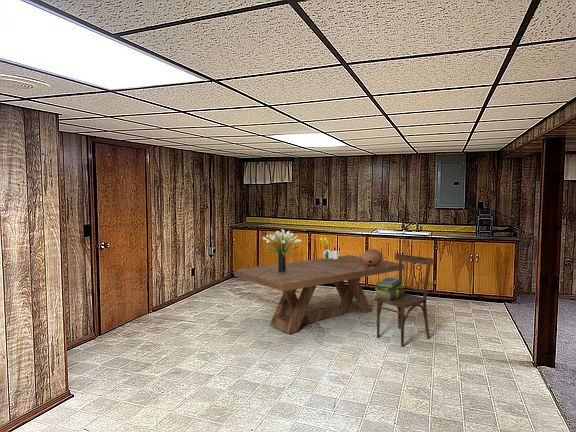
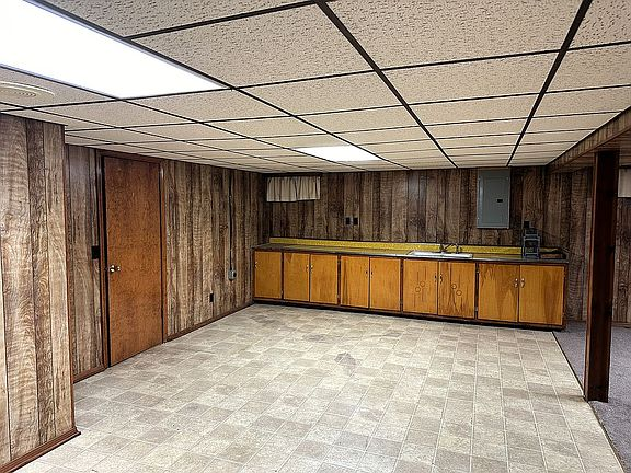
- dining chair (401, 297)
- potted plant (282, 249)
- stack of books (389, 288)
- dining table (321, 284)
- ceramic pot (370, 256)
- bouquet (329, 251)
